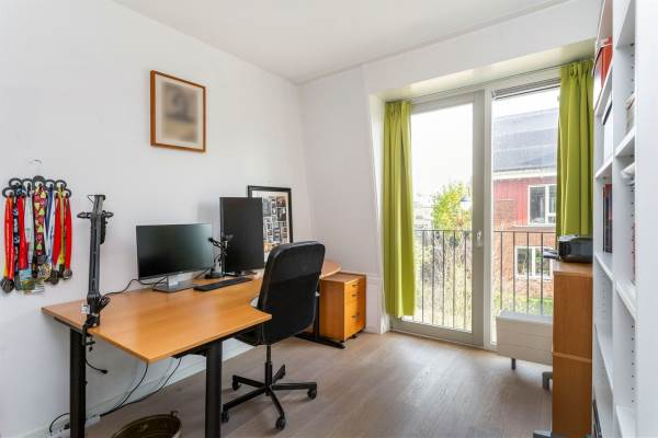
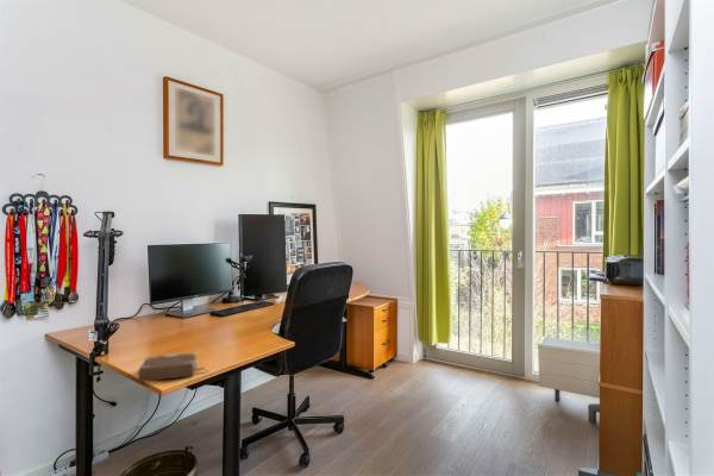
+ book (178, 362)
